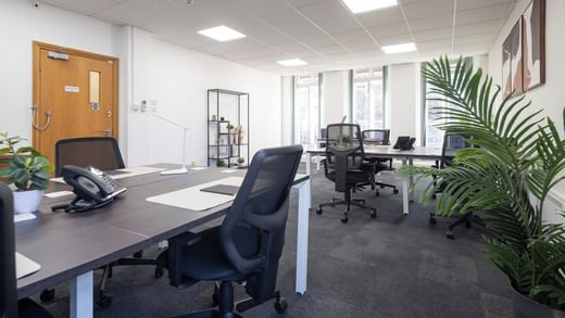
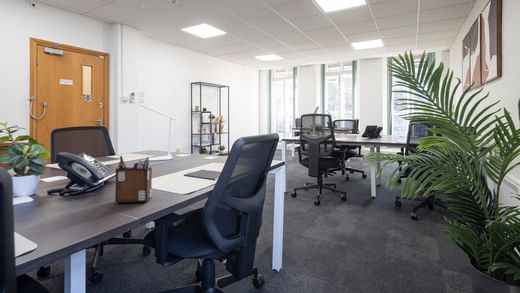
+ desk organizer (134, 177)
